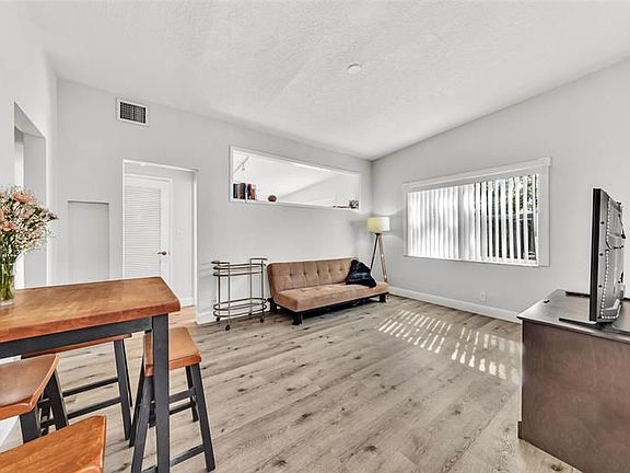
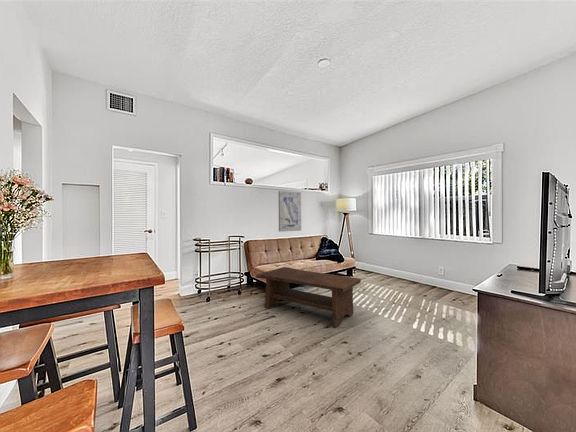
+ wall art (290, 211)
+ coffee table (307, 293)
